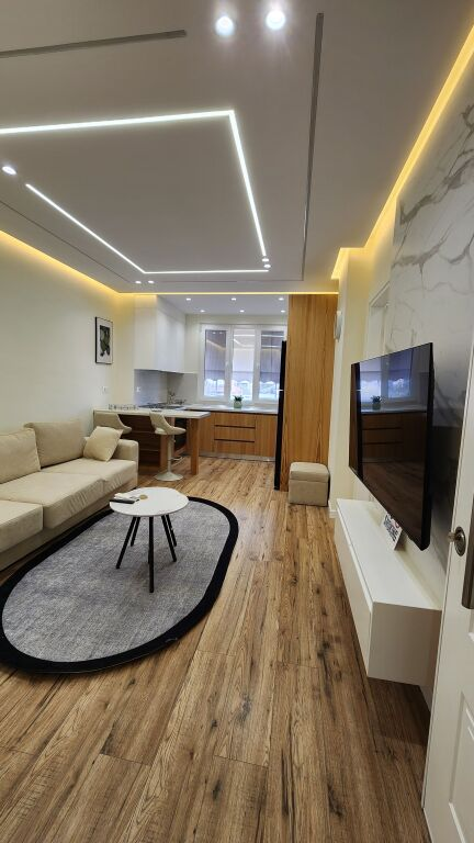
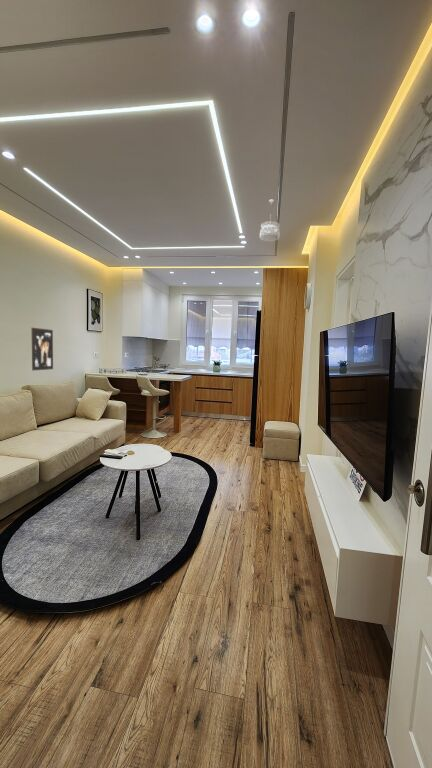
+ pendant light (270, 219)
+ wall art (42, 349)
